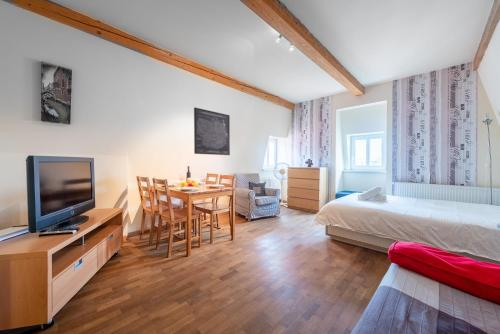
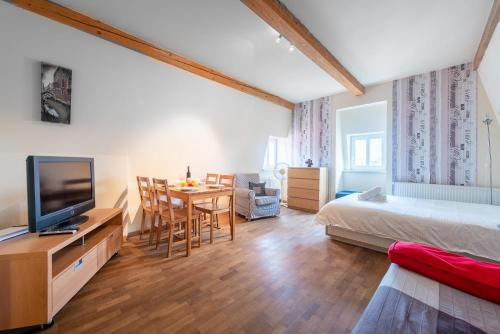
- wall art (213, 133)
